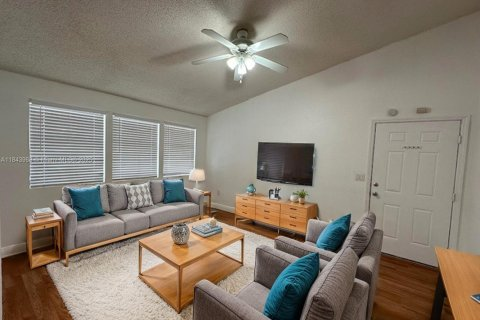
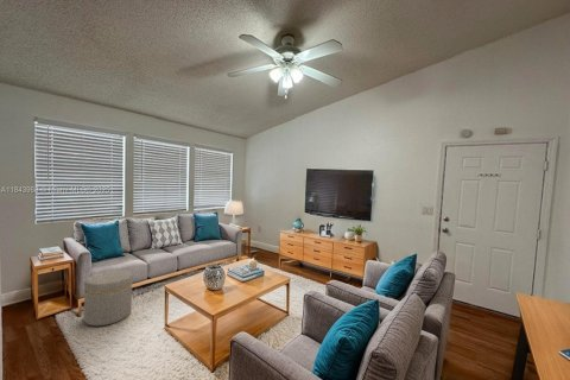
+ ottoman (108, 296)
